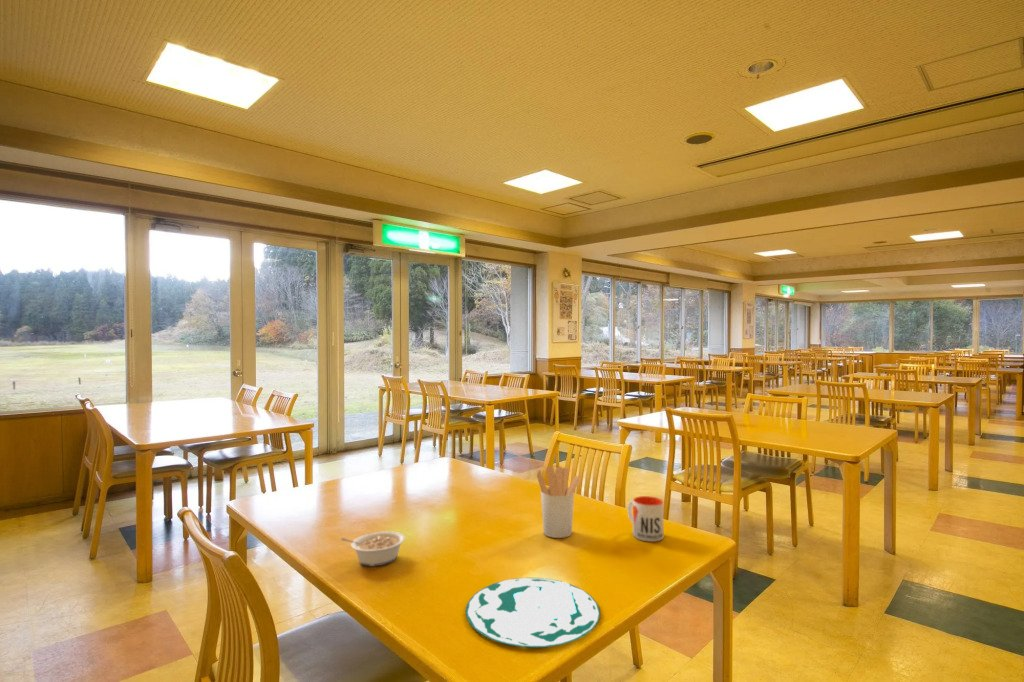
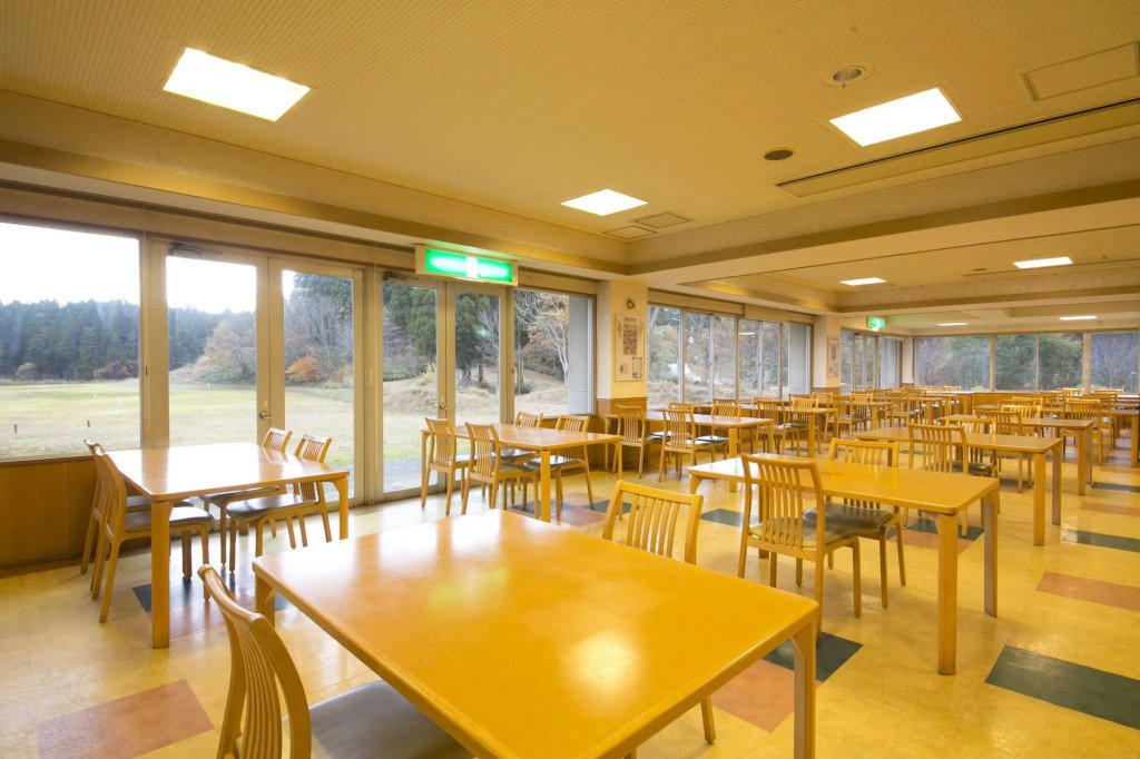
- utensil holder (557, 499)
- plate (532, 602)
- legume (376, 548)
- mug (643, 516)
